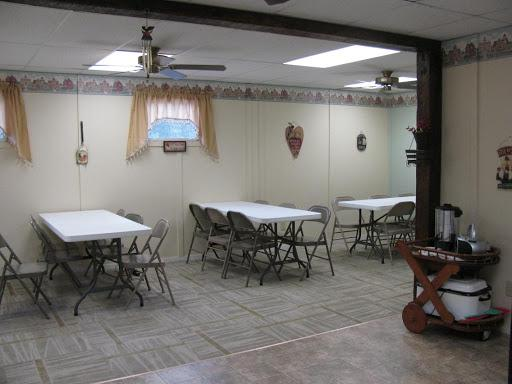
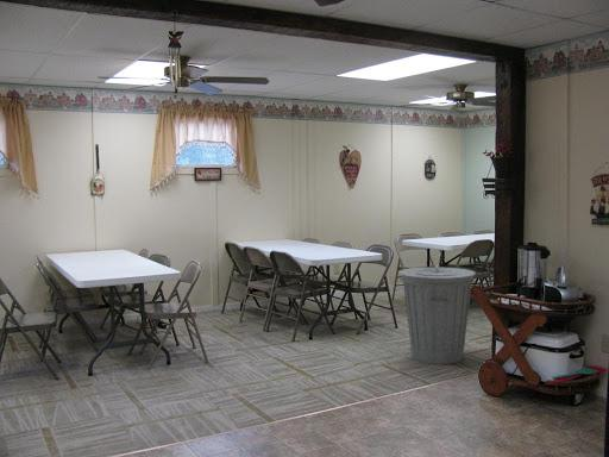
+ trash can (437, 311)
